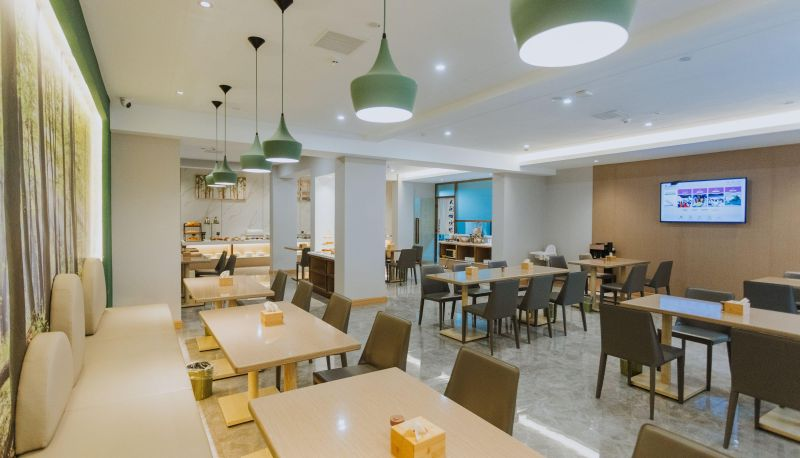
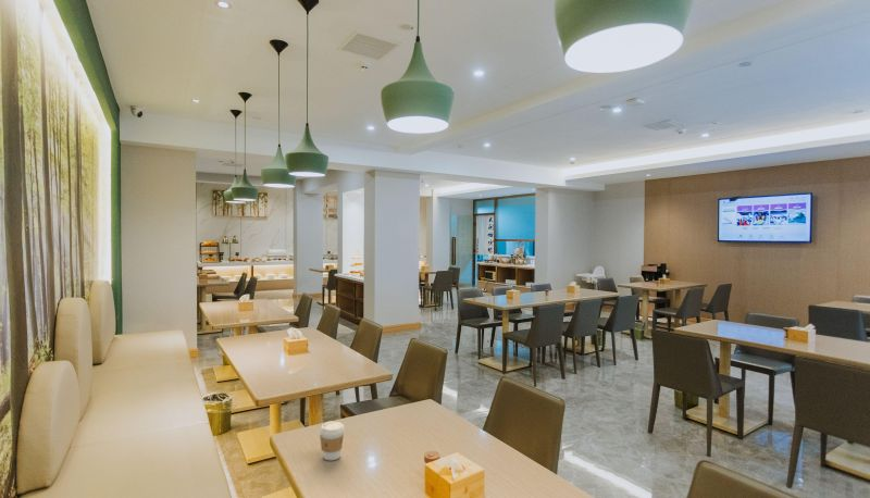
+ coffee cup (332, 440)
